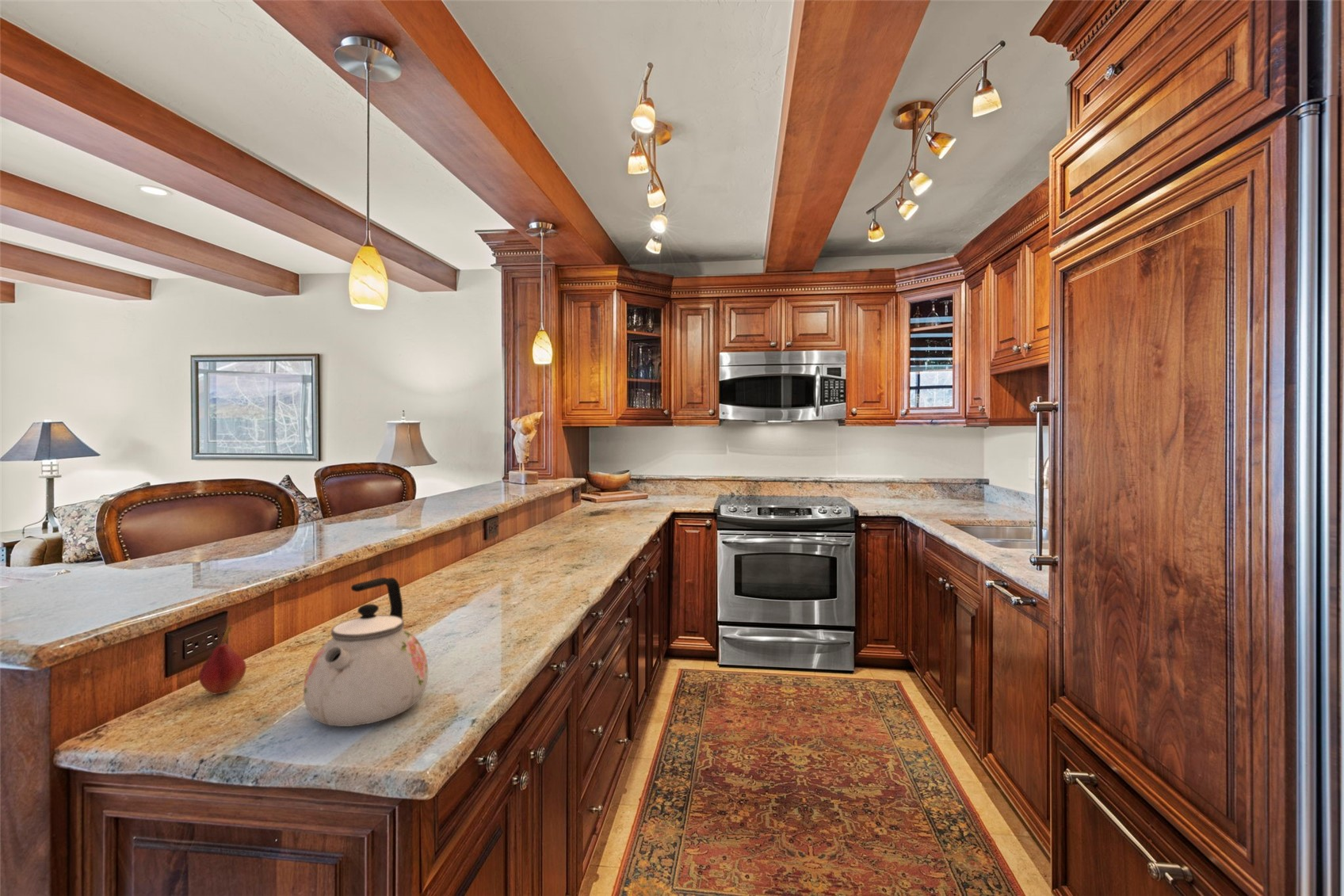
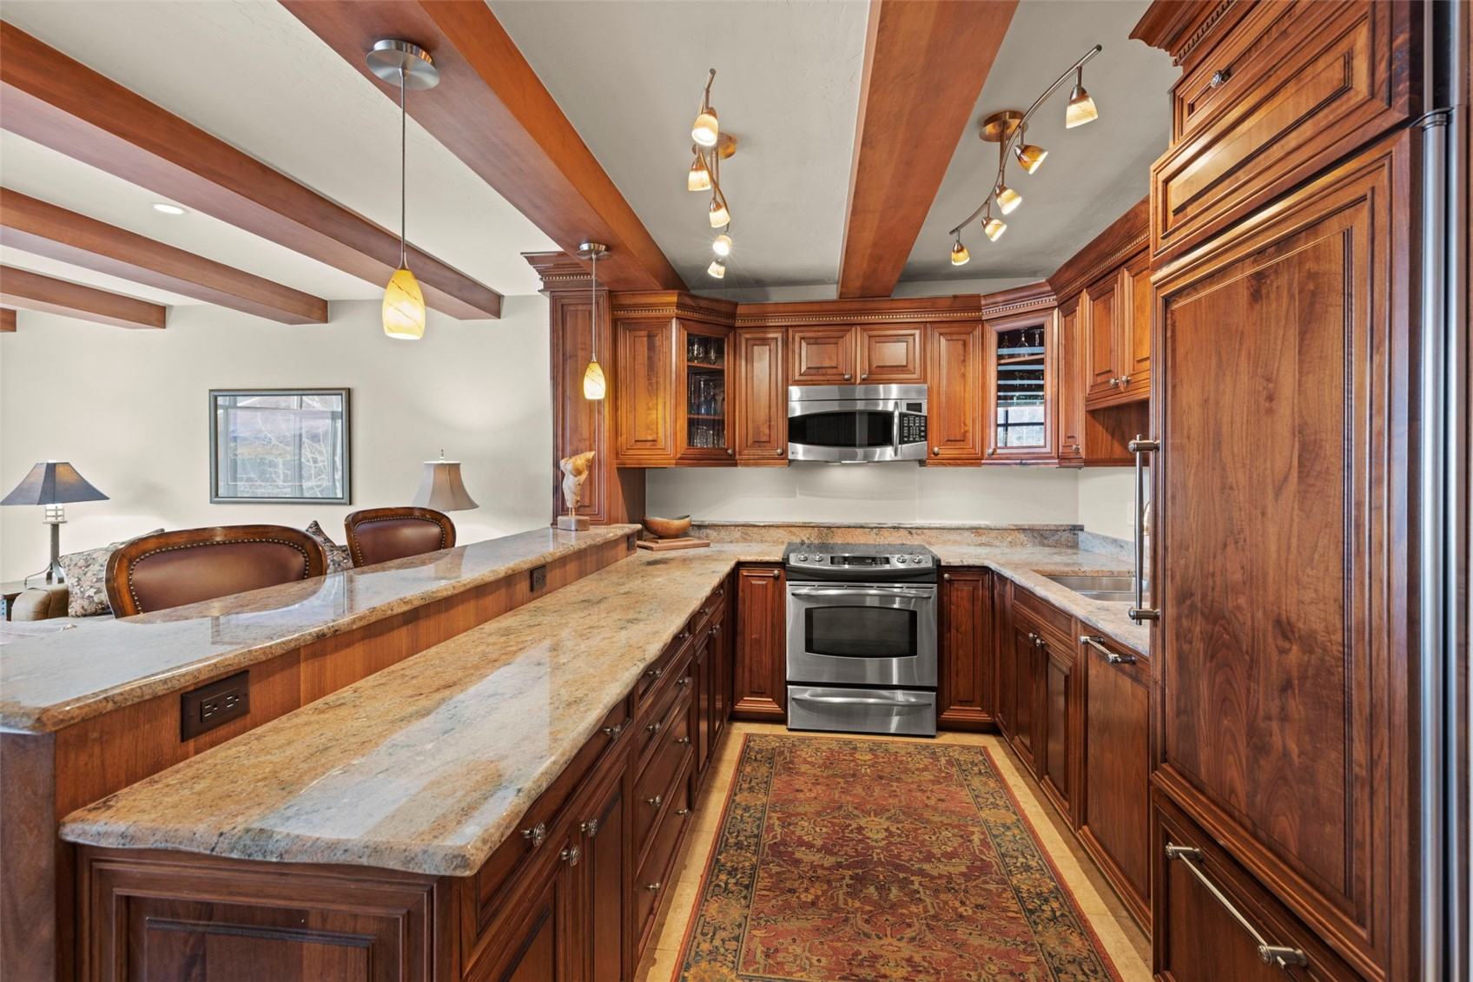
- kettle (368, 645)
- fruit (223, 659)
